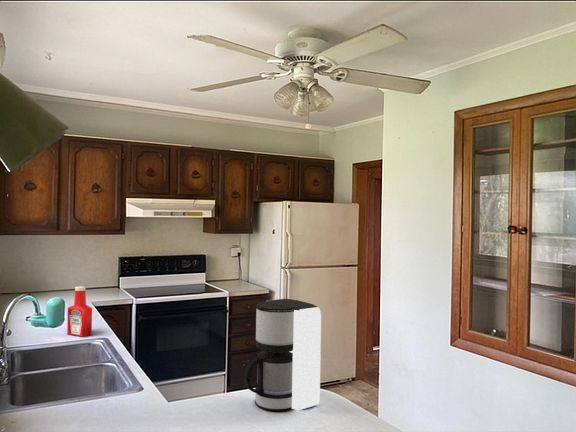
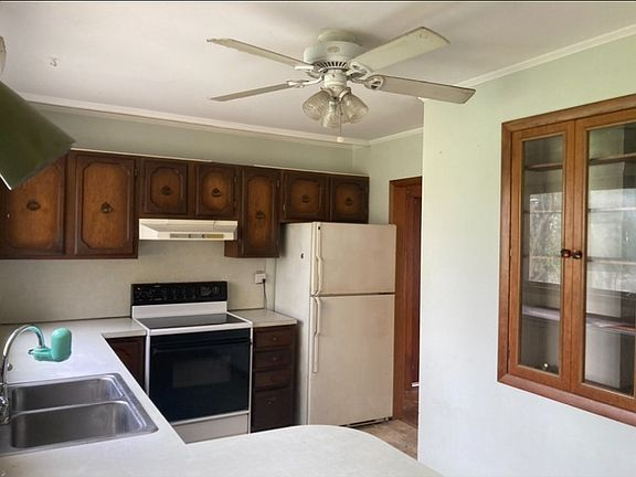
- soap bottle (79, 310)
- coffee maker (276, 354)
